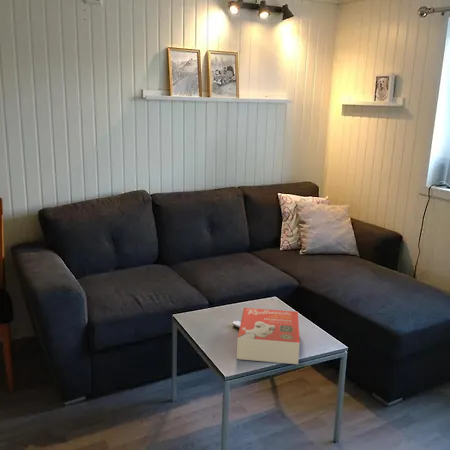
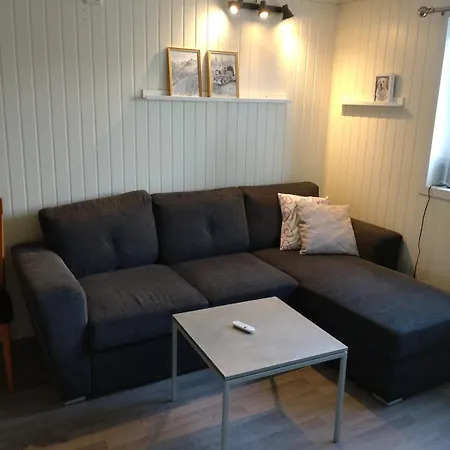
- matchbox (269, 333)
